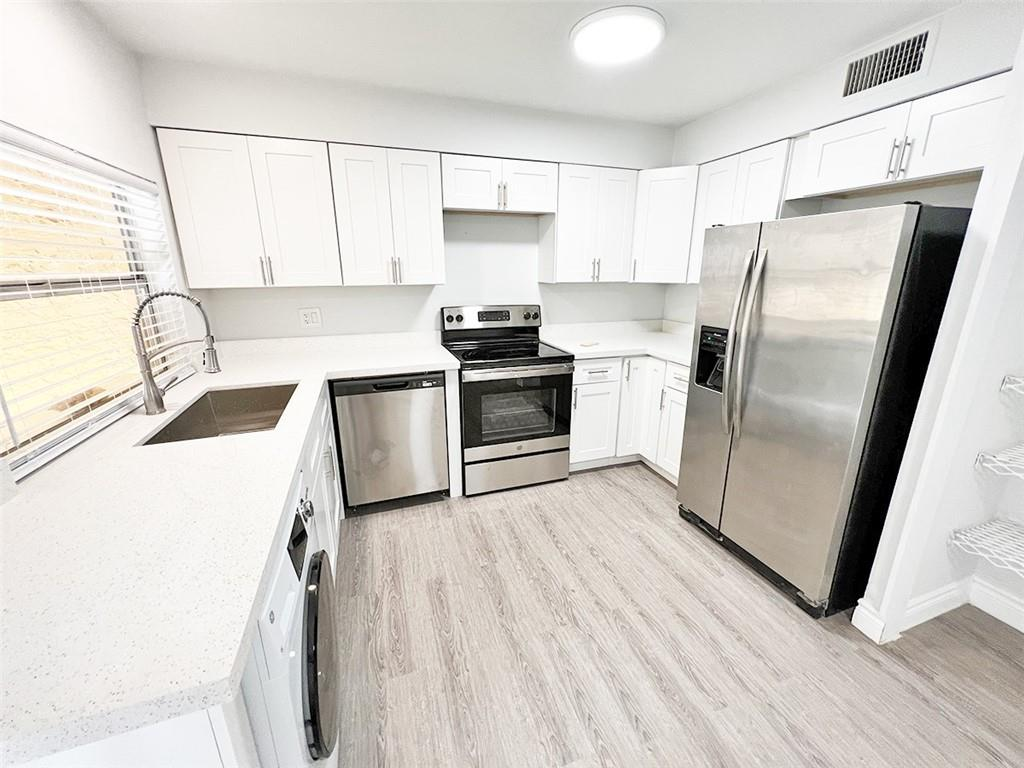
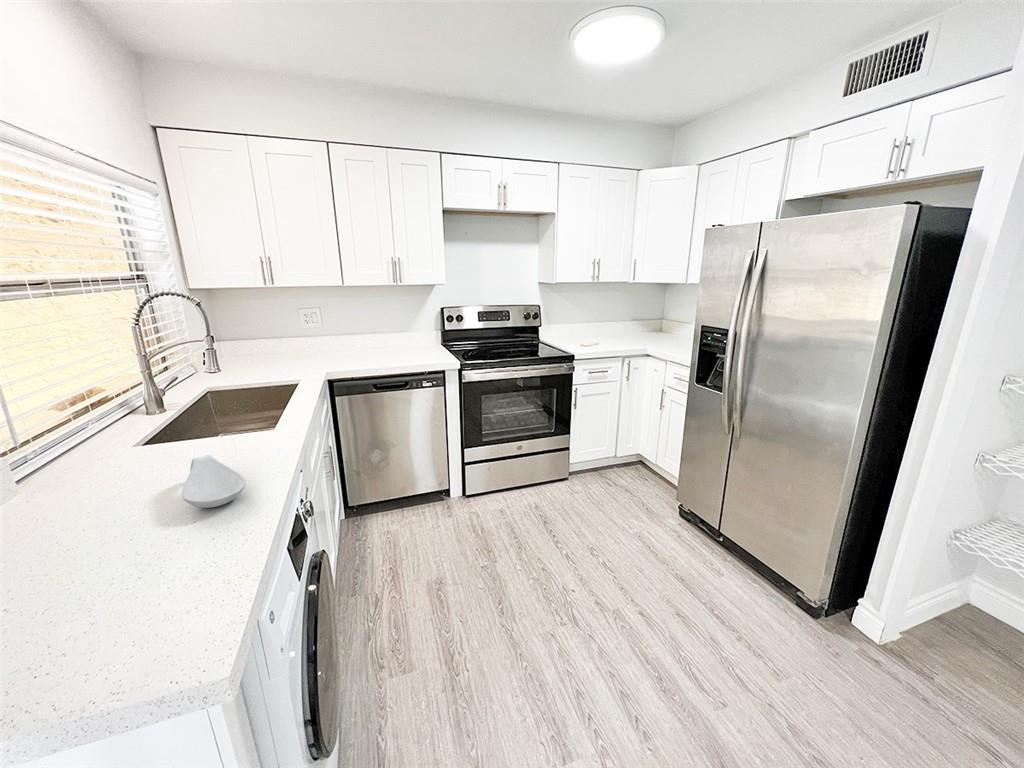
+ spoon rest (208, 478)
